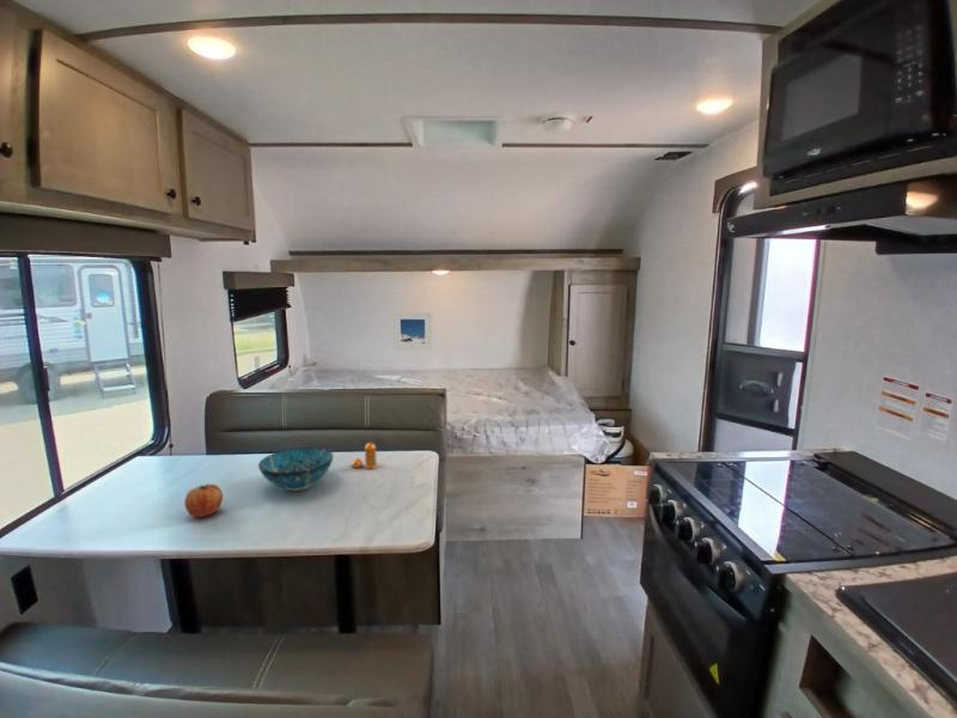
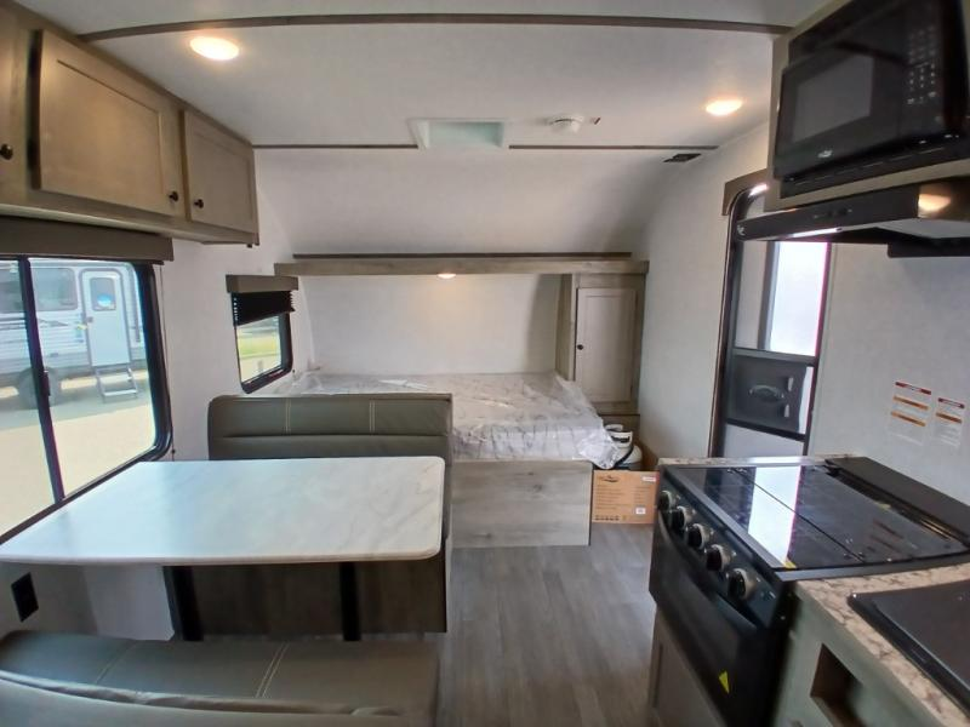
- pepper shaker (365, 454)
- apple (203, 498)
- decorative bowl (297, 471)
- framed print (413, 330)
